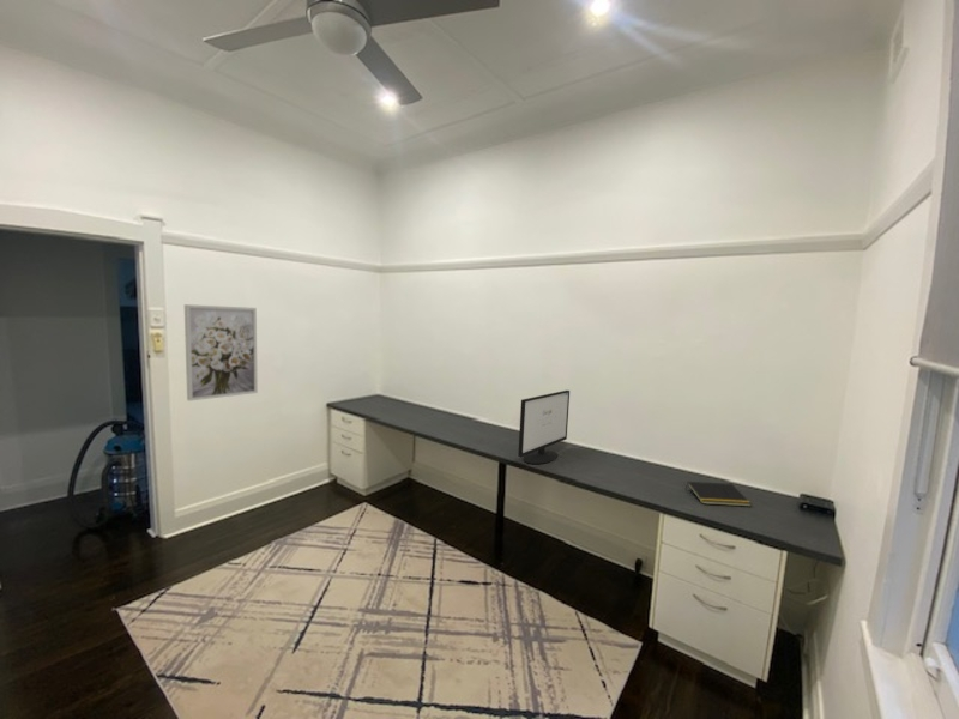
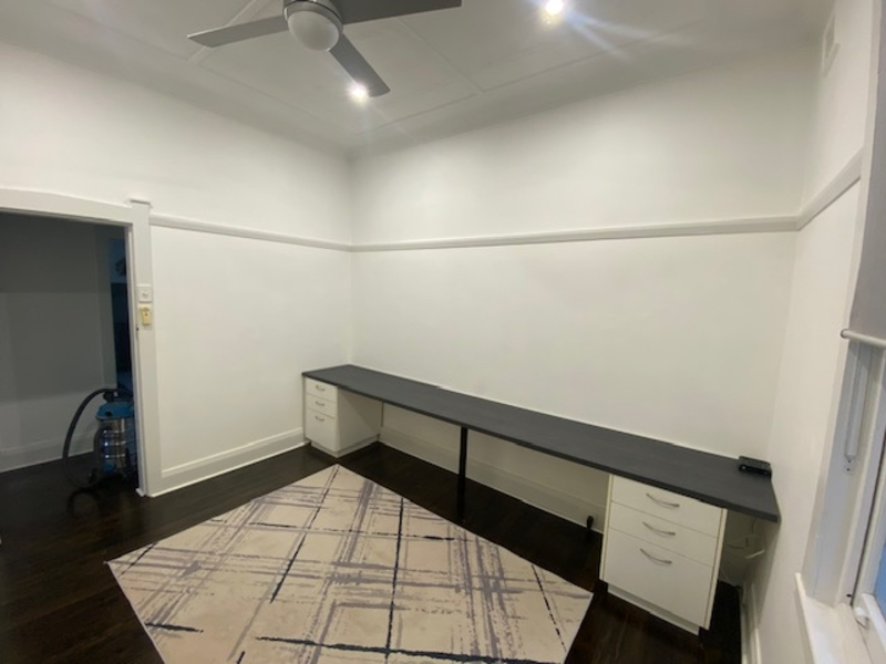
- wall art (223, 351)
- computer monitor (543, 425)
- notepad (717, 493)
